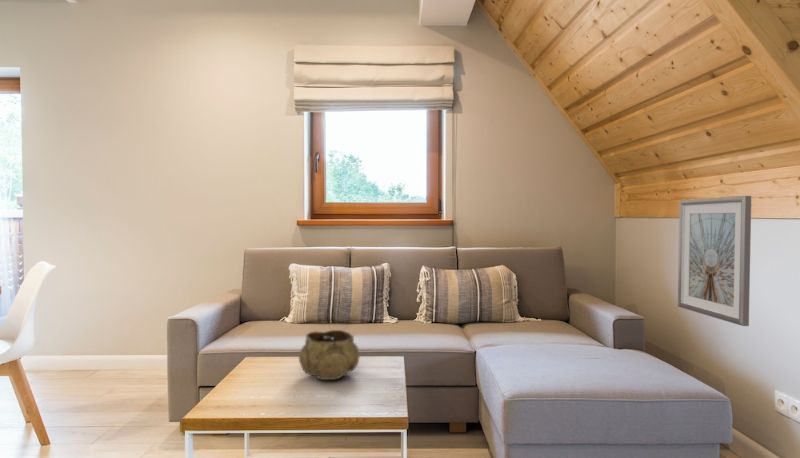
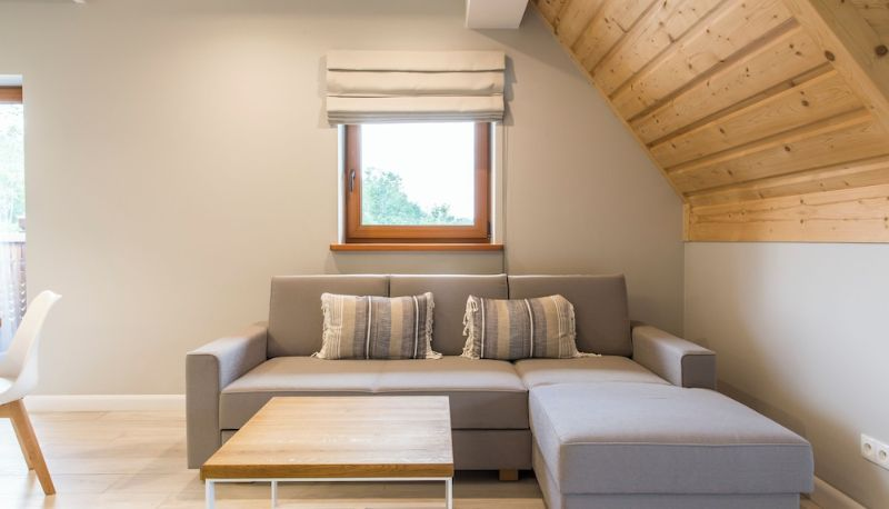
- decorative bowl (329, 355)
- picture frame (710, 257)
